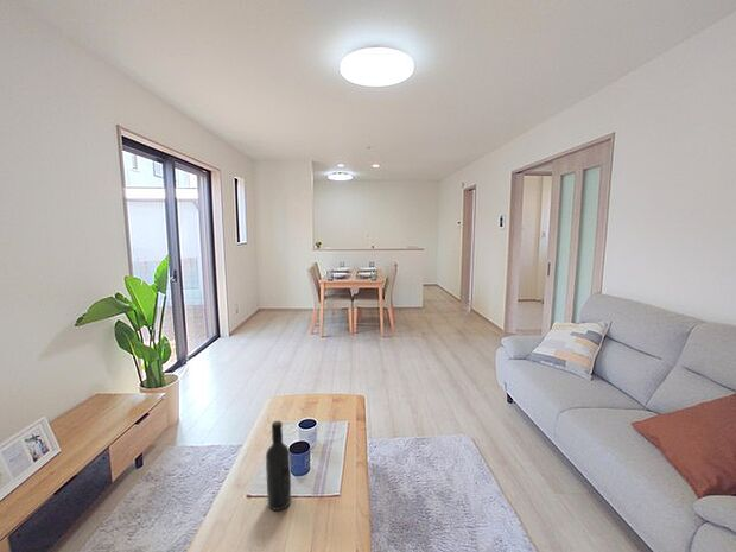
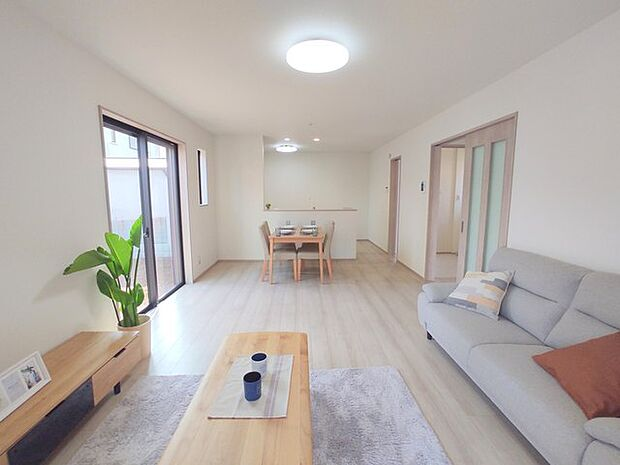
- wine bottle (278, 463)
